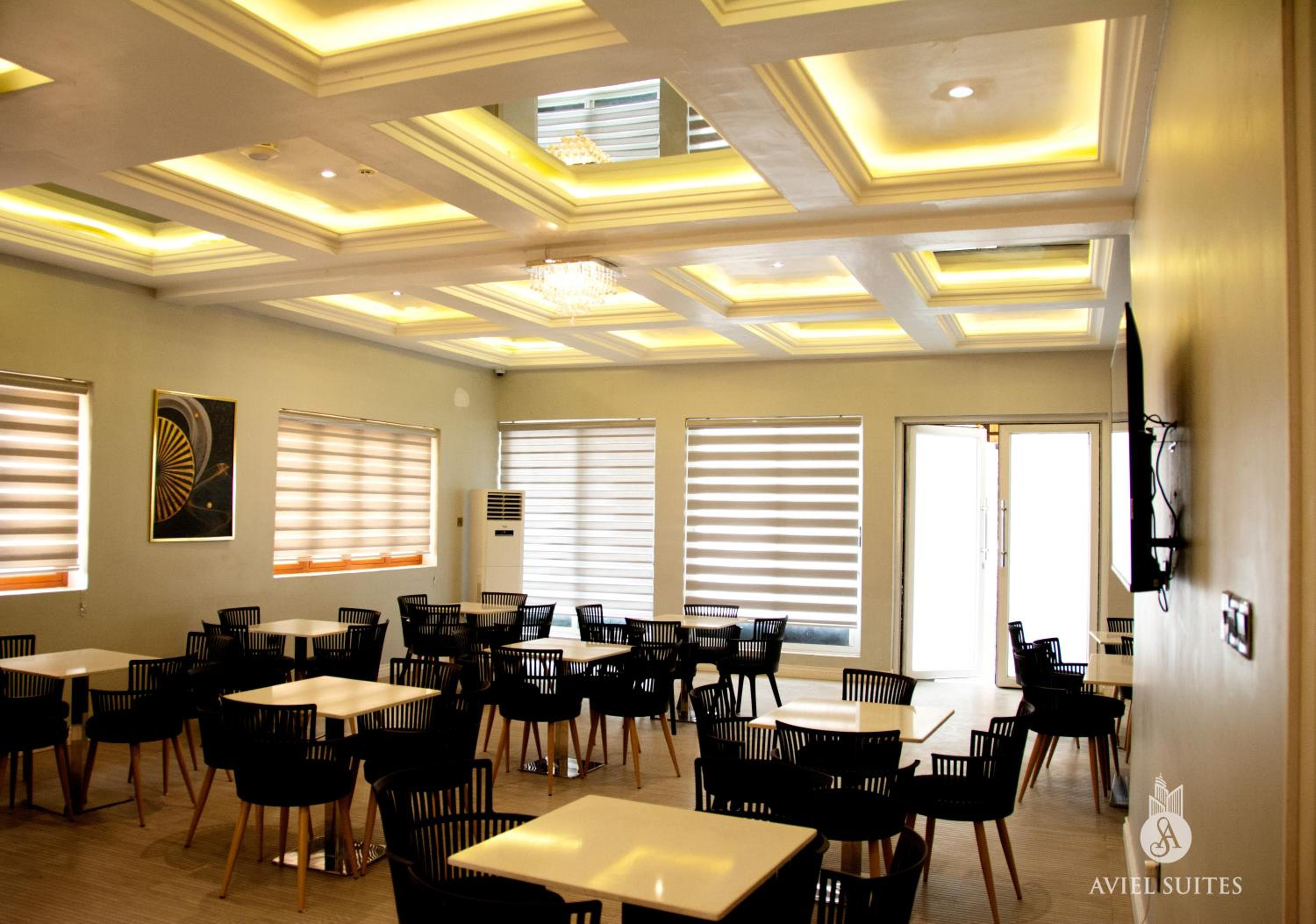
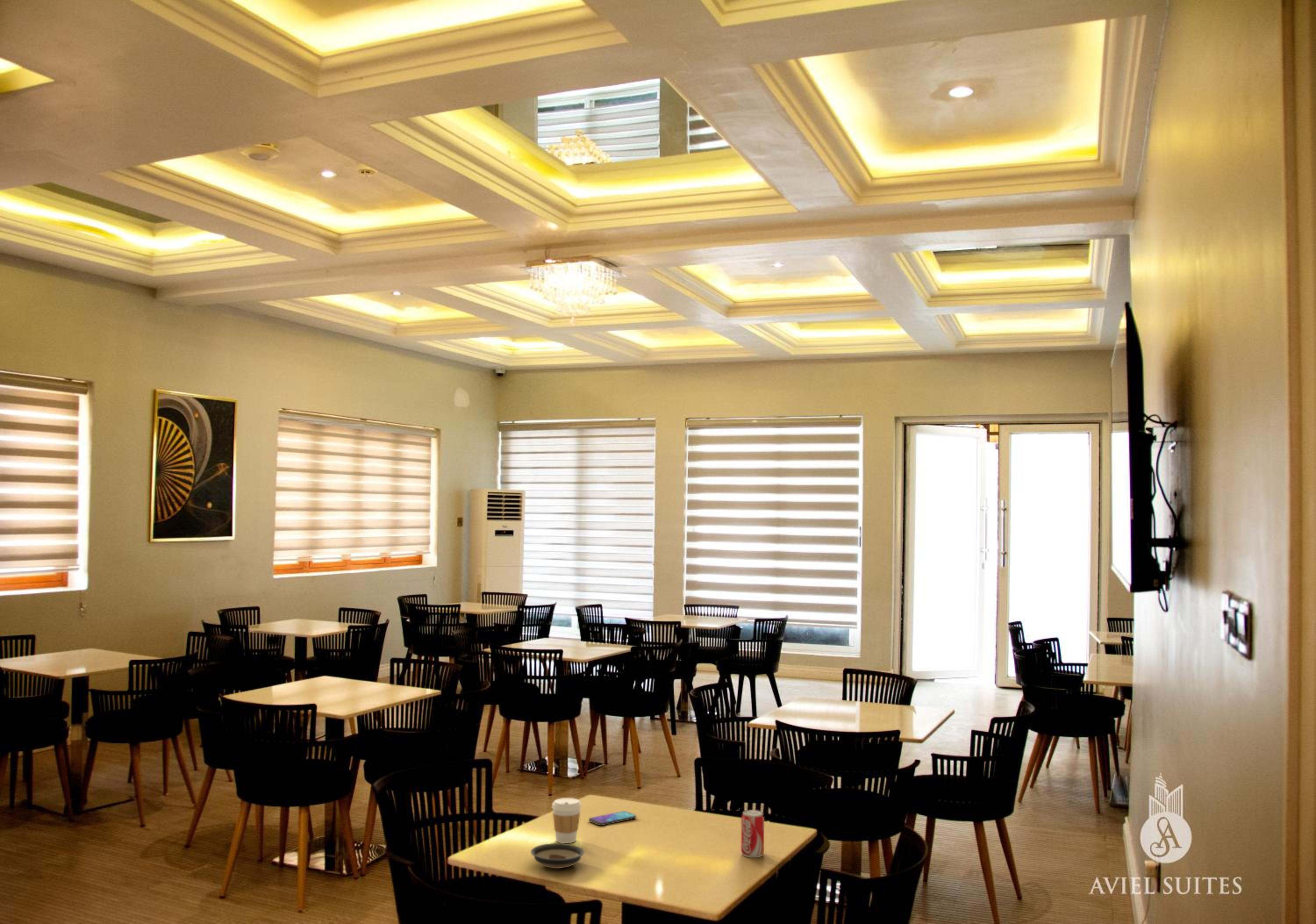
+ saucer (557, 857)
+ beverage can (752, 833)
+ coffee cup (566, 820)
+ smartphone (612, 818)
